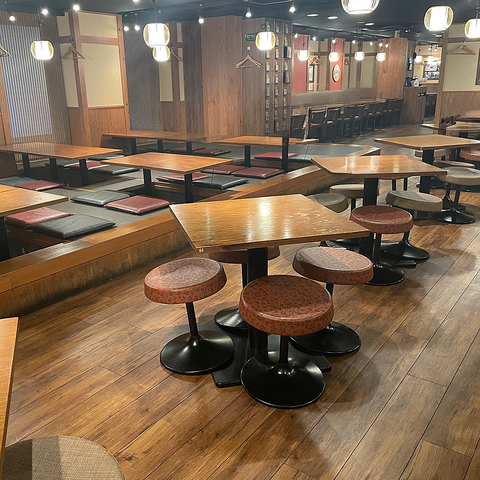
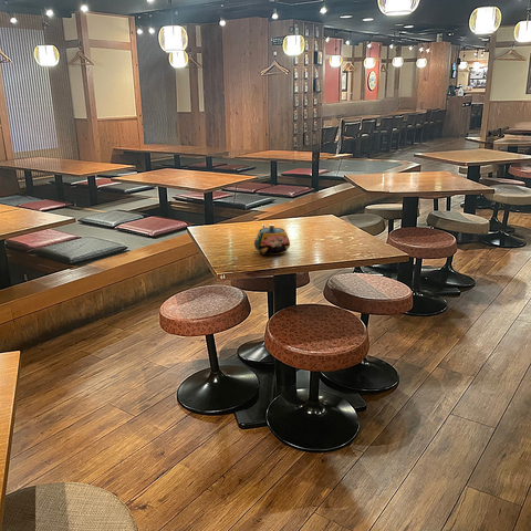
+ teapot (271, 238)
